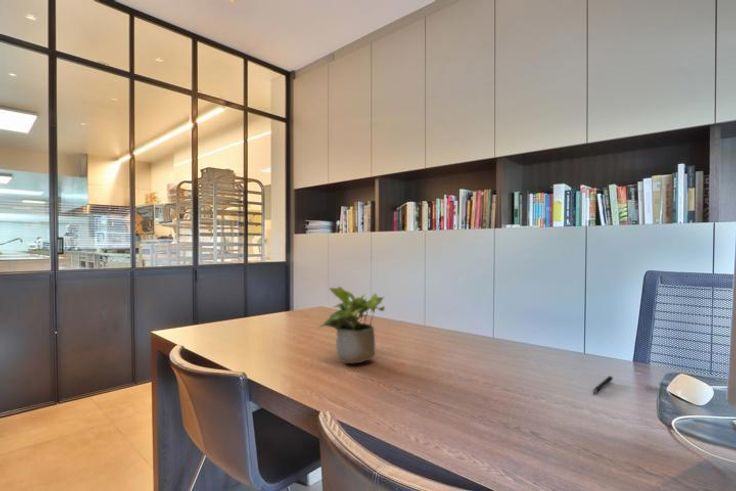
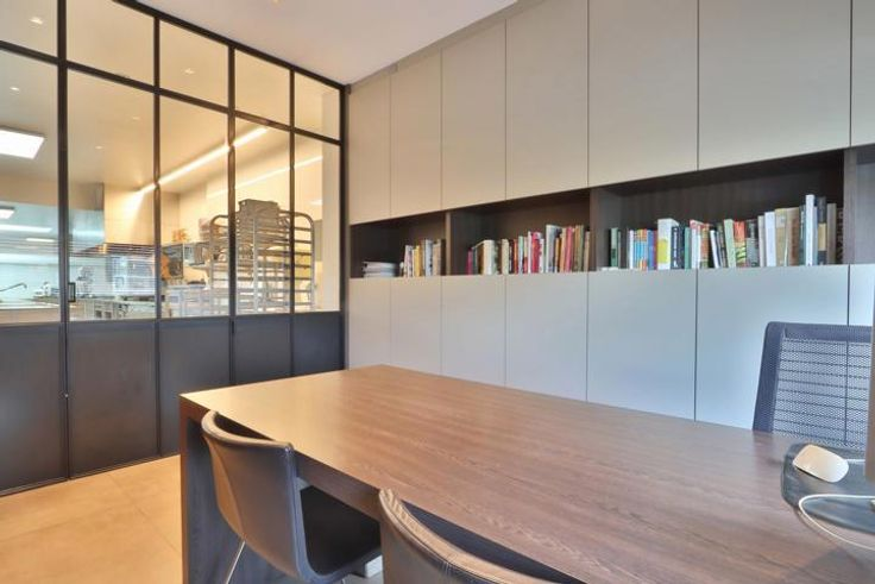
- potted plant (351, 322)
- pen (602, 384)
